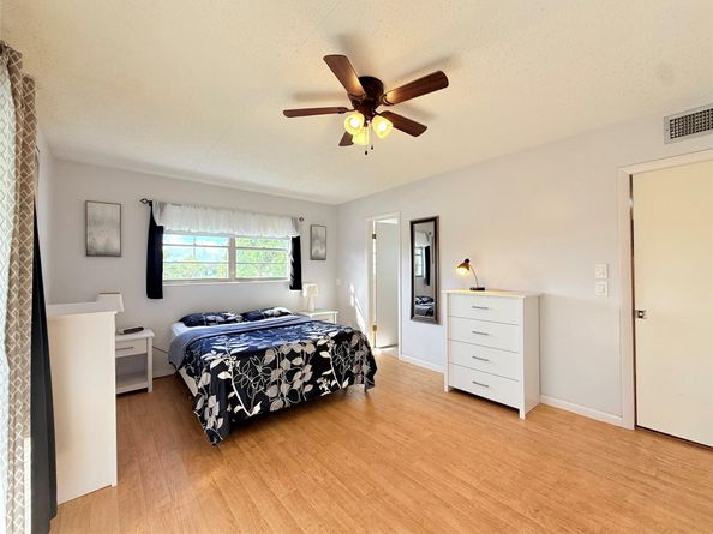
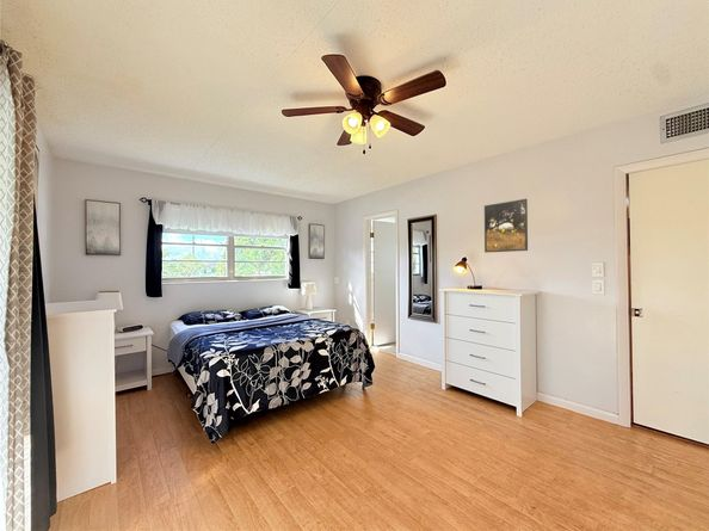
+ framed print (504, 227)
